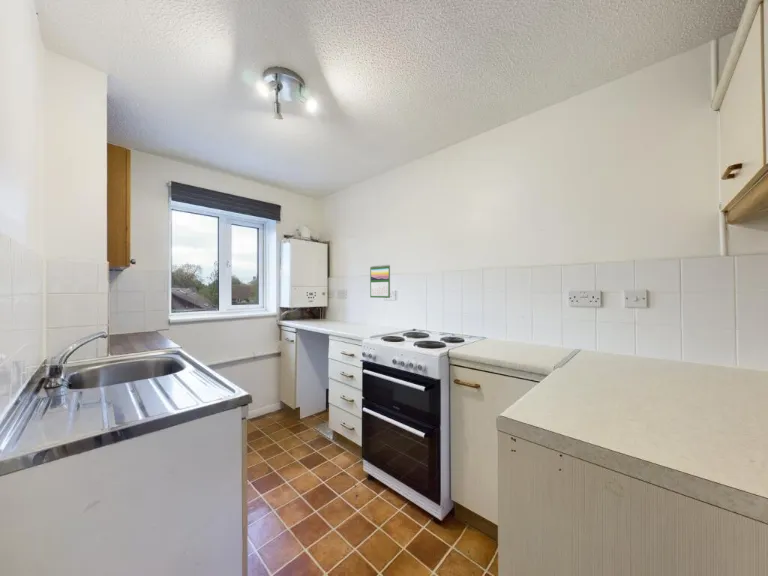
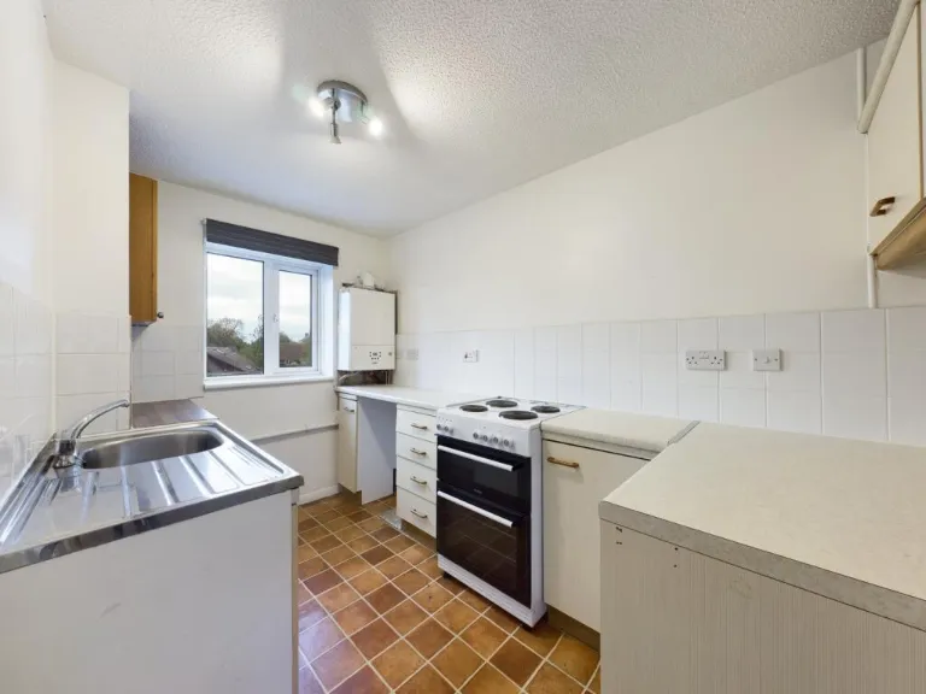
- calendar (379, 281)
